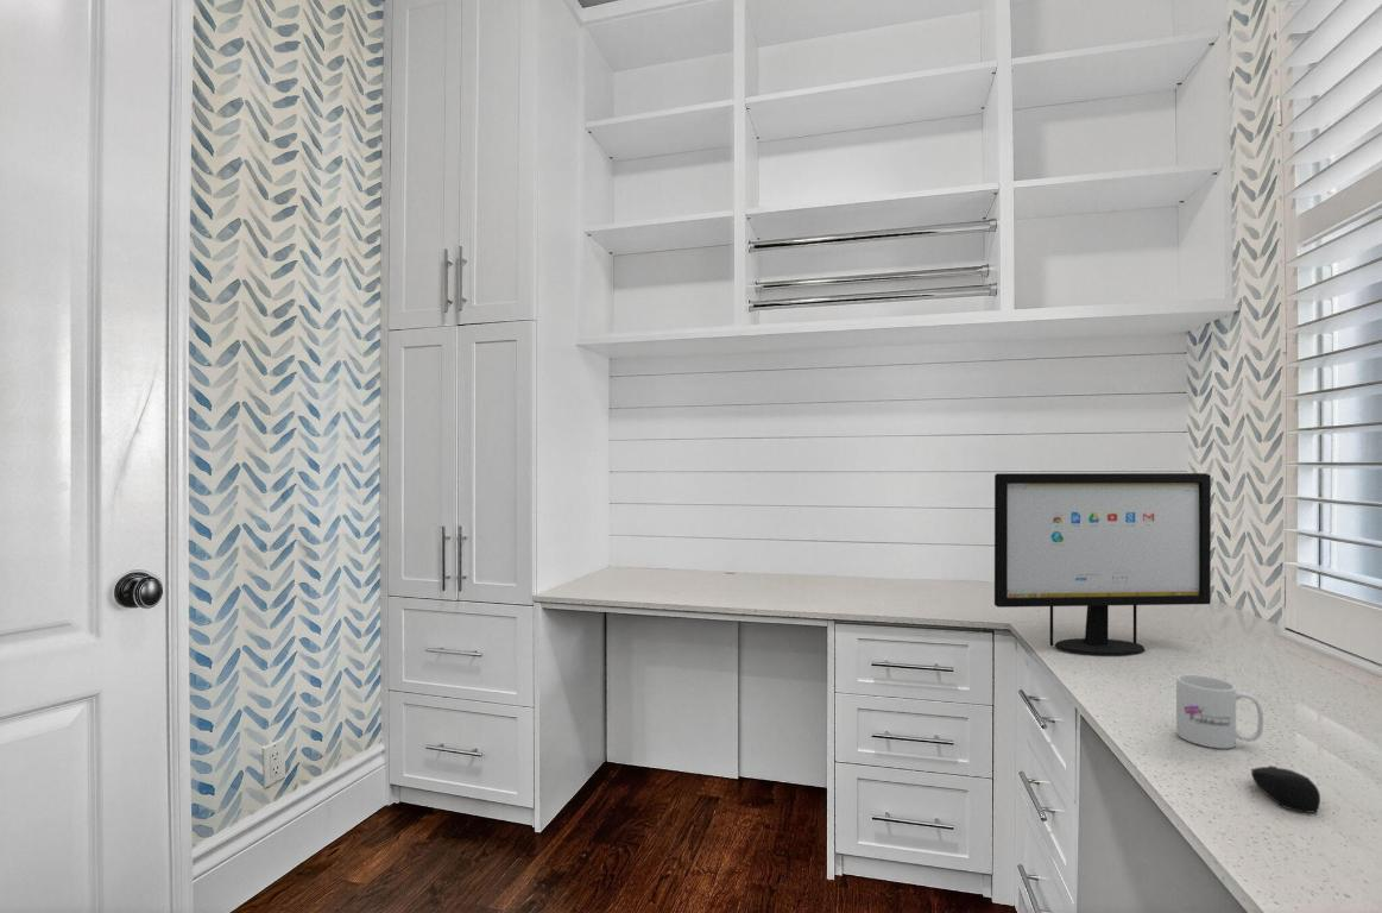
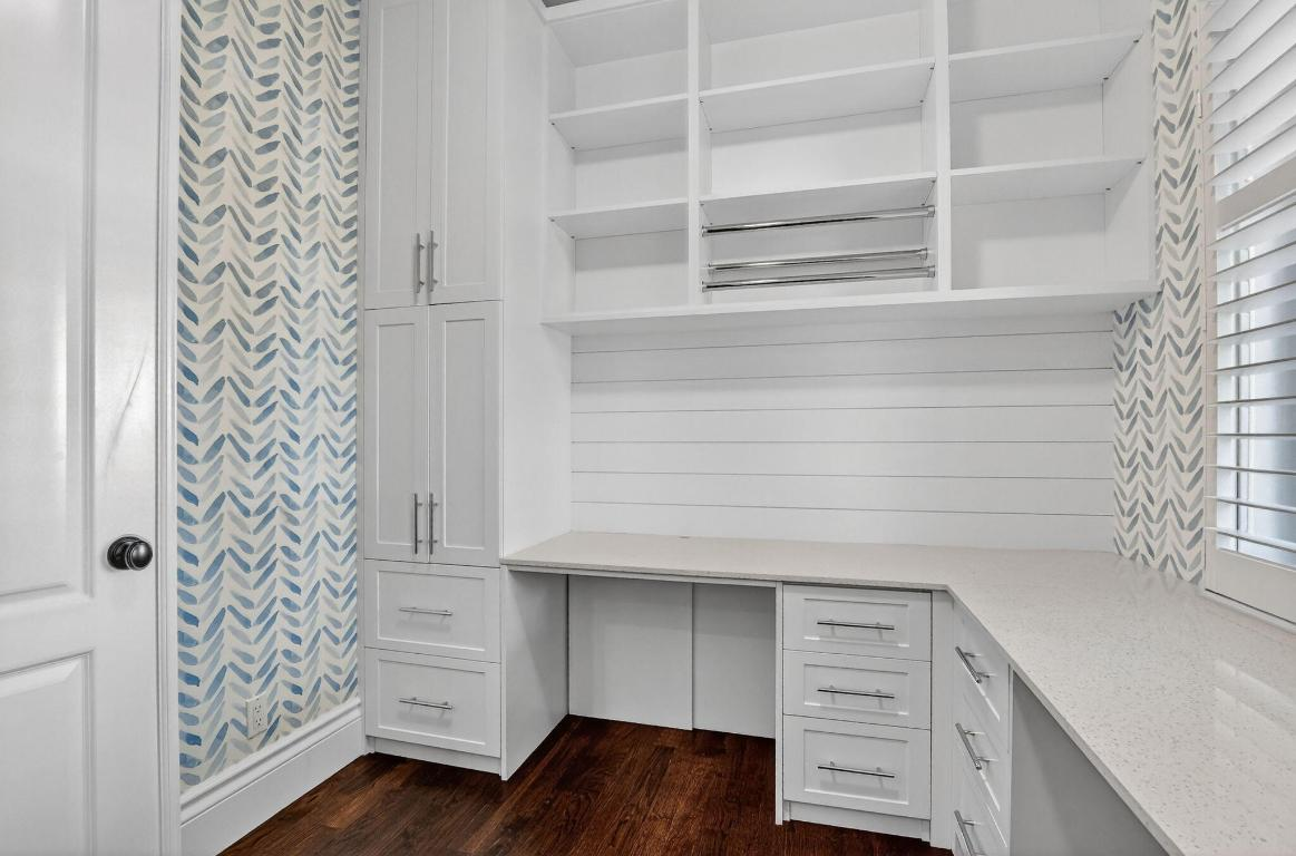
- computer mouse (1283, 782)
- computer monitor (1102, 561)
- mug (1218, 712)
